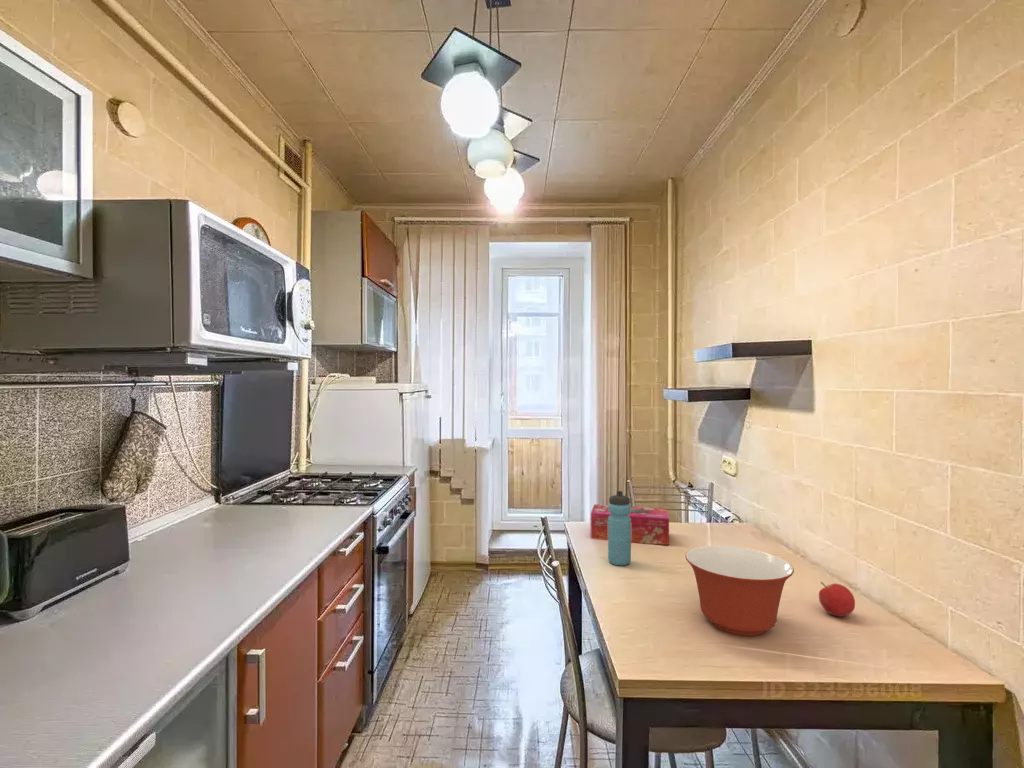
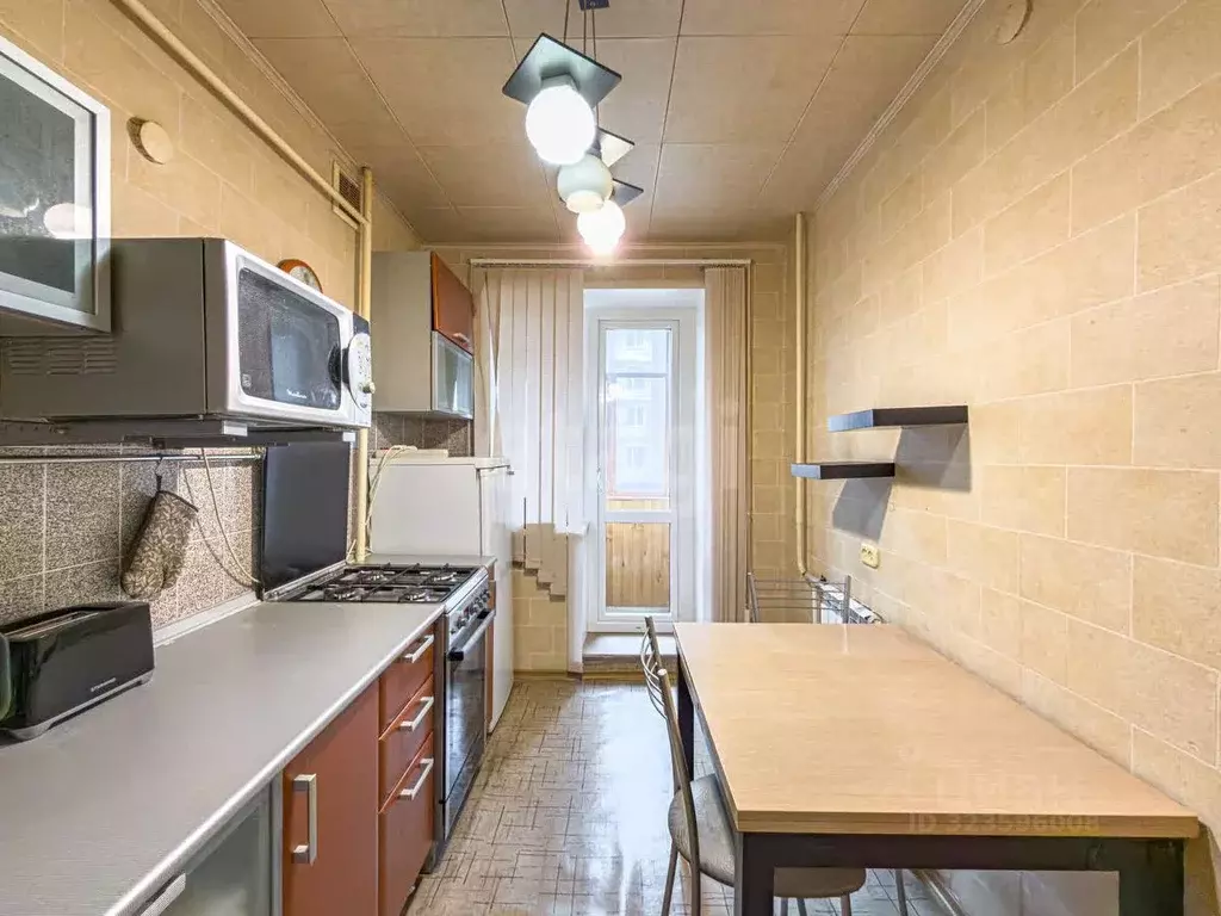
- water bottle (619, 526)
- fruit (836, 599)
- tissue box (631, 523)
- mixing bowl (737, 592)
